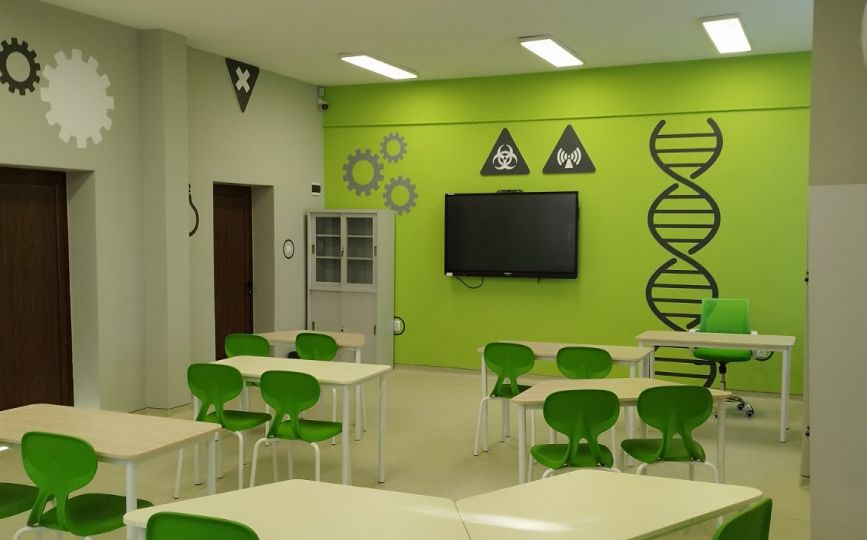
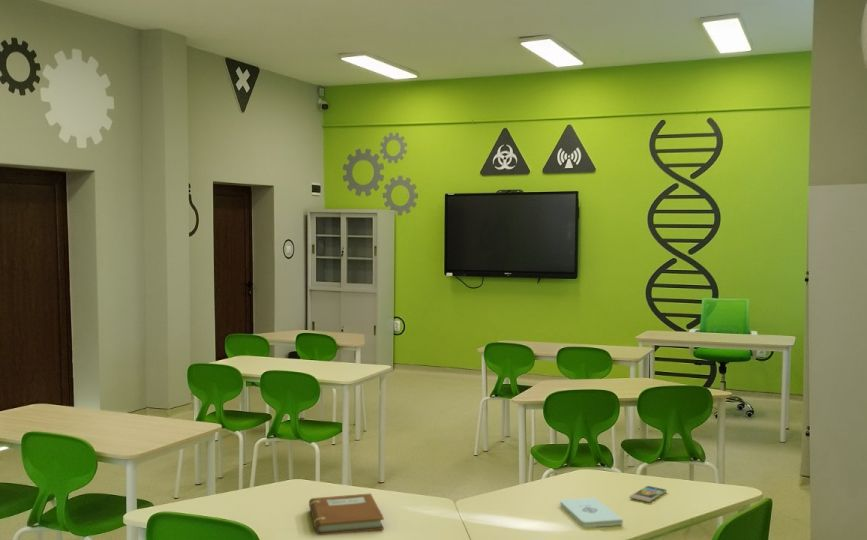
+ notebook (344, 512)
+ notepad (589, 511)
+ smartphone (648, 493)
